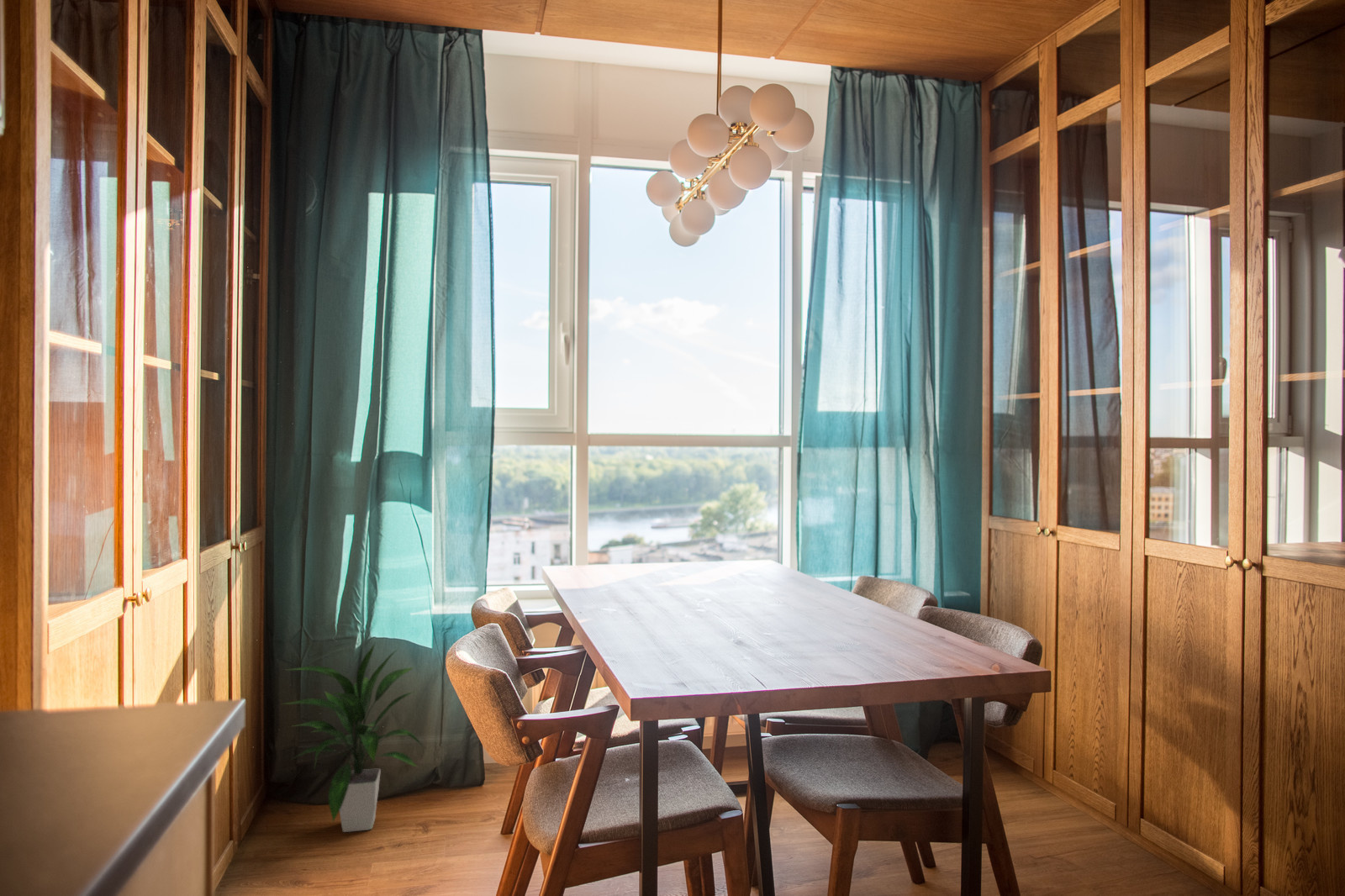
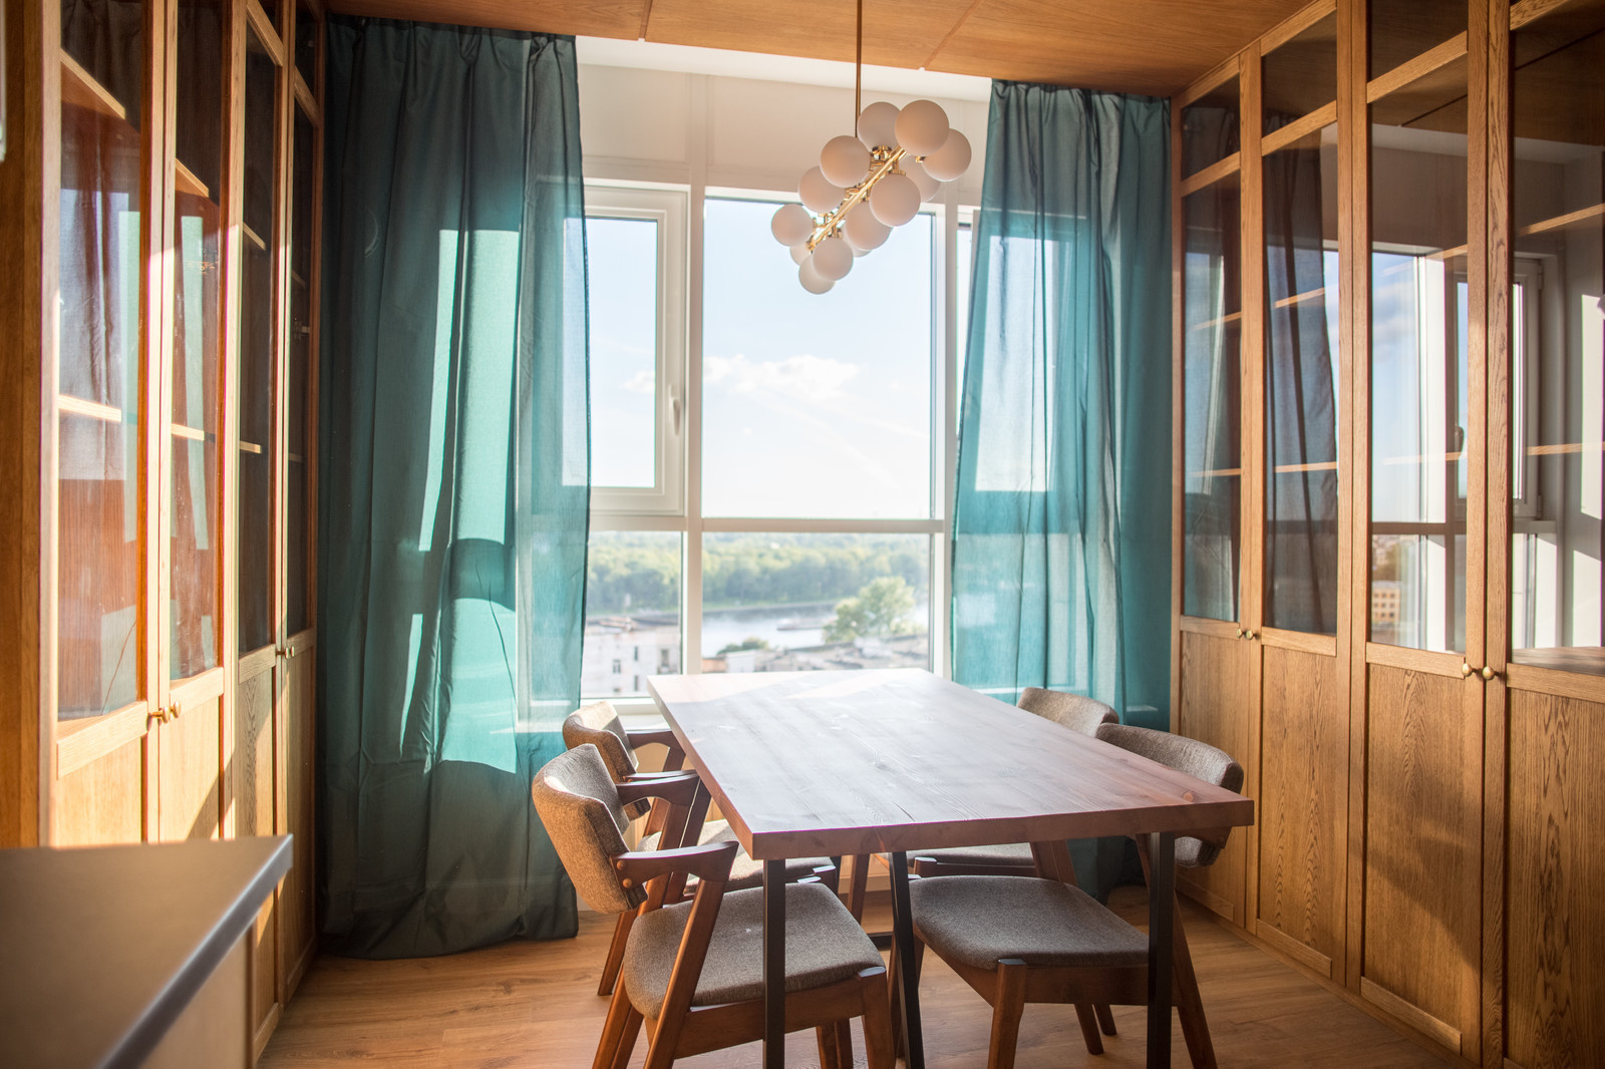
- indoor plant (355, 736)
